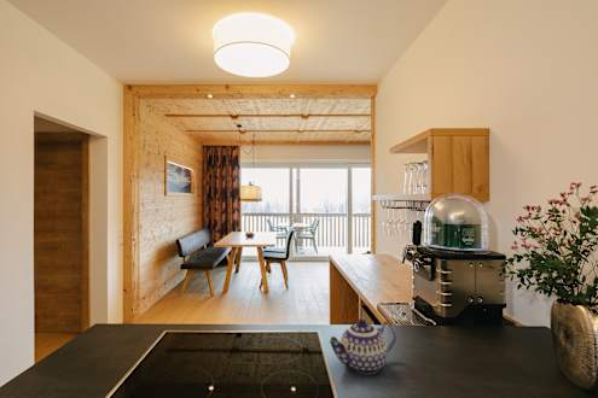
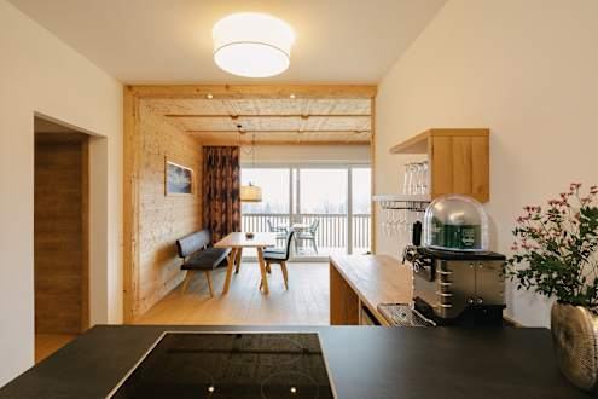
- teapot (364, 341)
